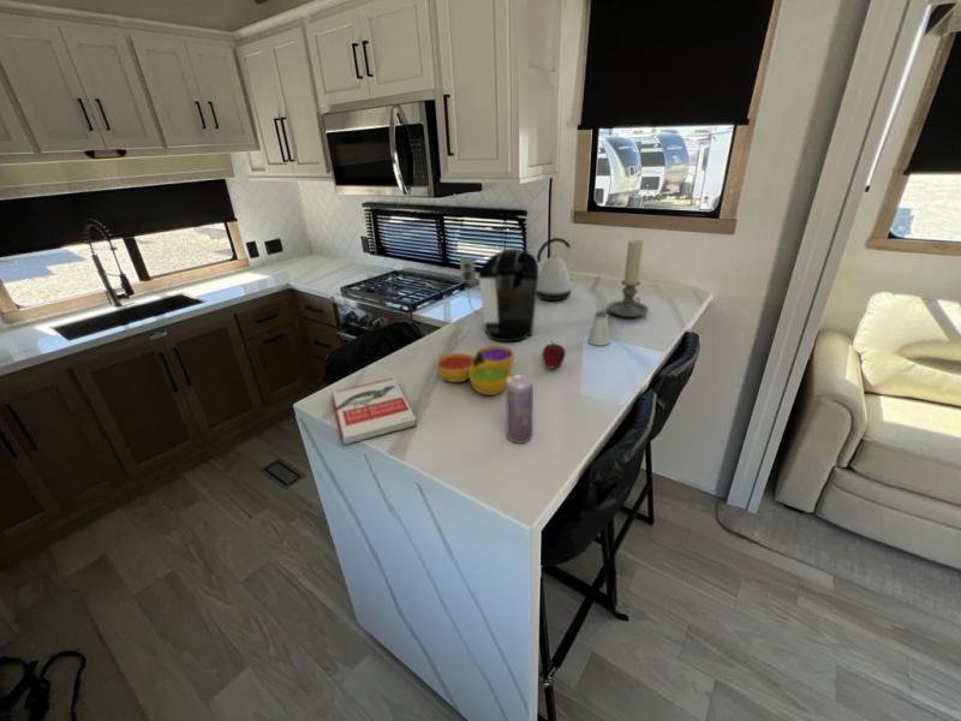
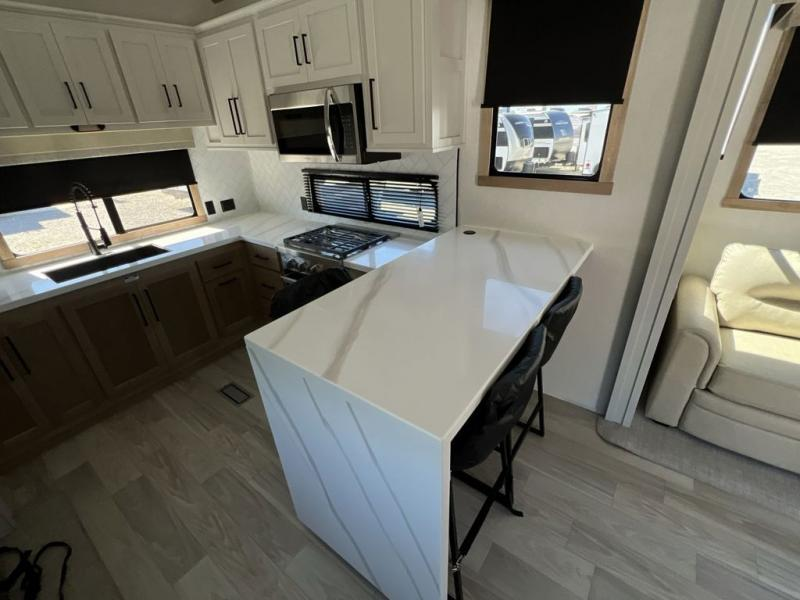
- kettle (555, 267)
- coffee maker (494, 291)
- decorative bowl (473, 364)
- beverage can (519, 409)
- apple (553, 356)
- book (370, 407)
- saltshaker (599, 327)
- candle holder (633, 276)
